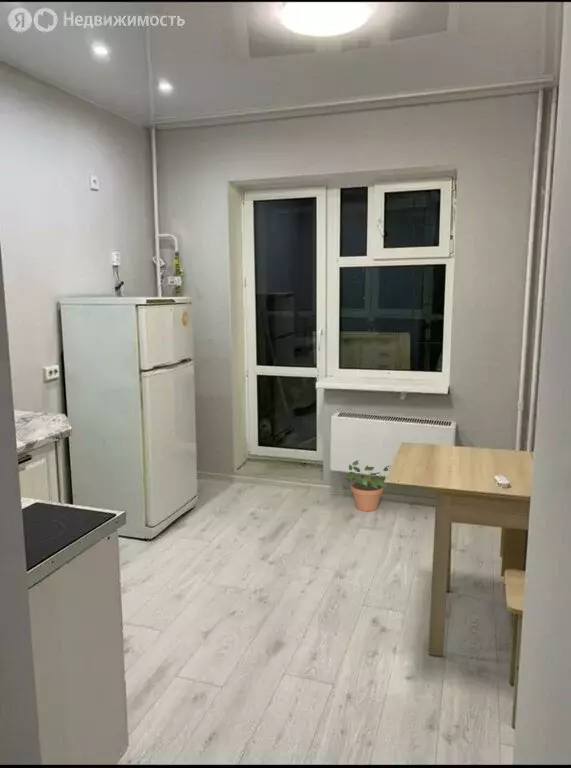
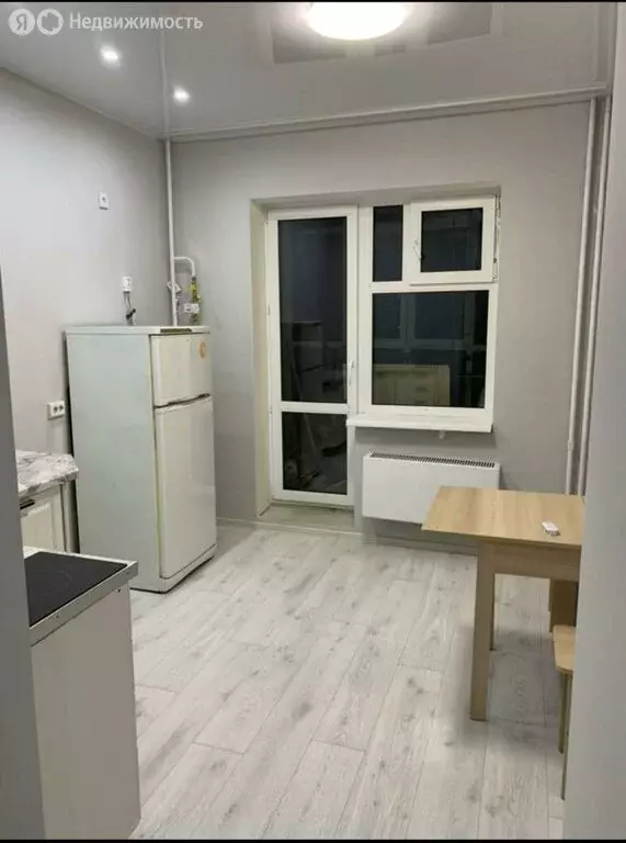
- potted plant (370, 485)
